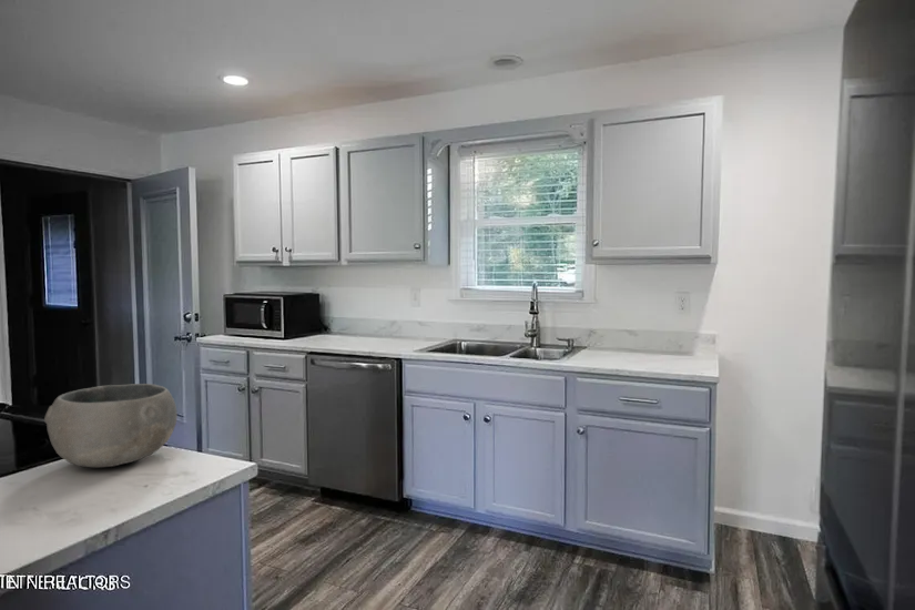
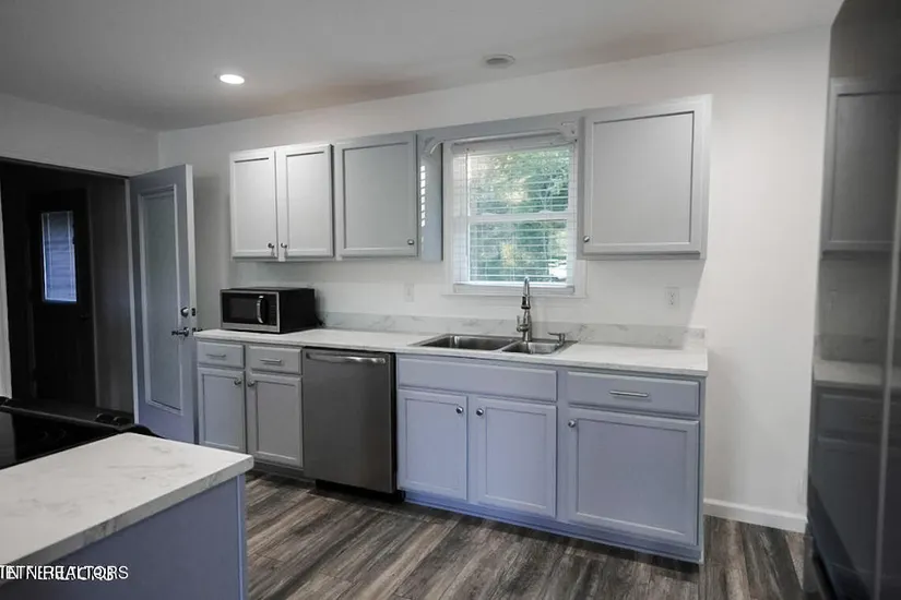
- bowl (114, 426)
